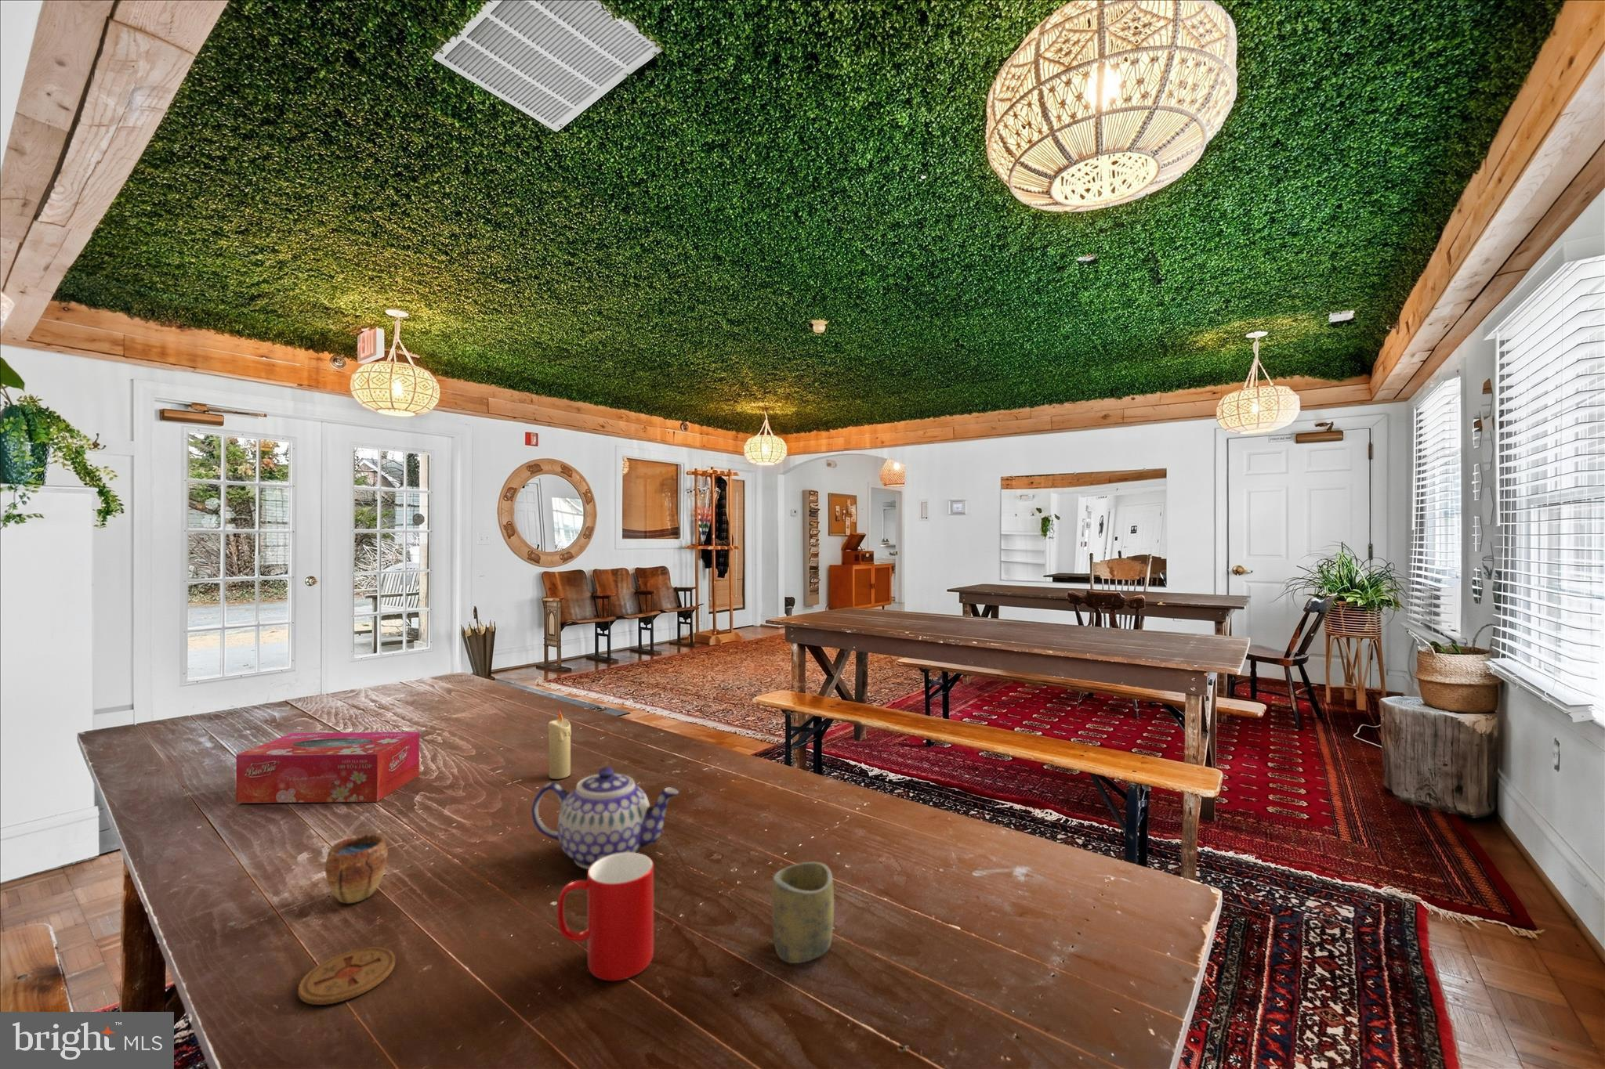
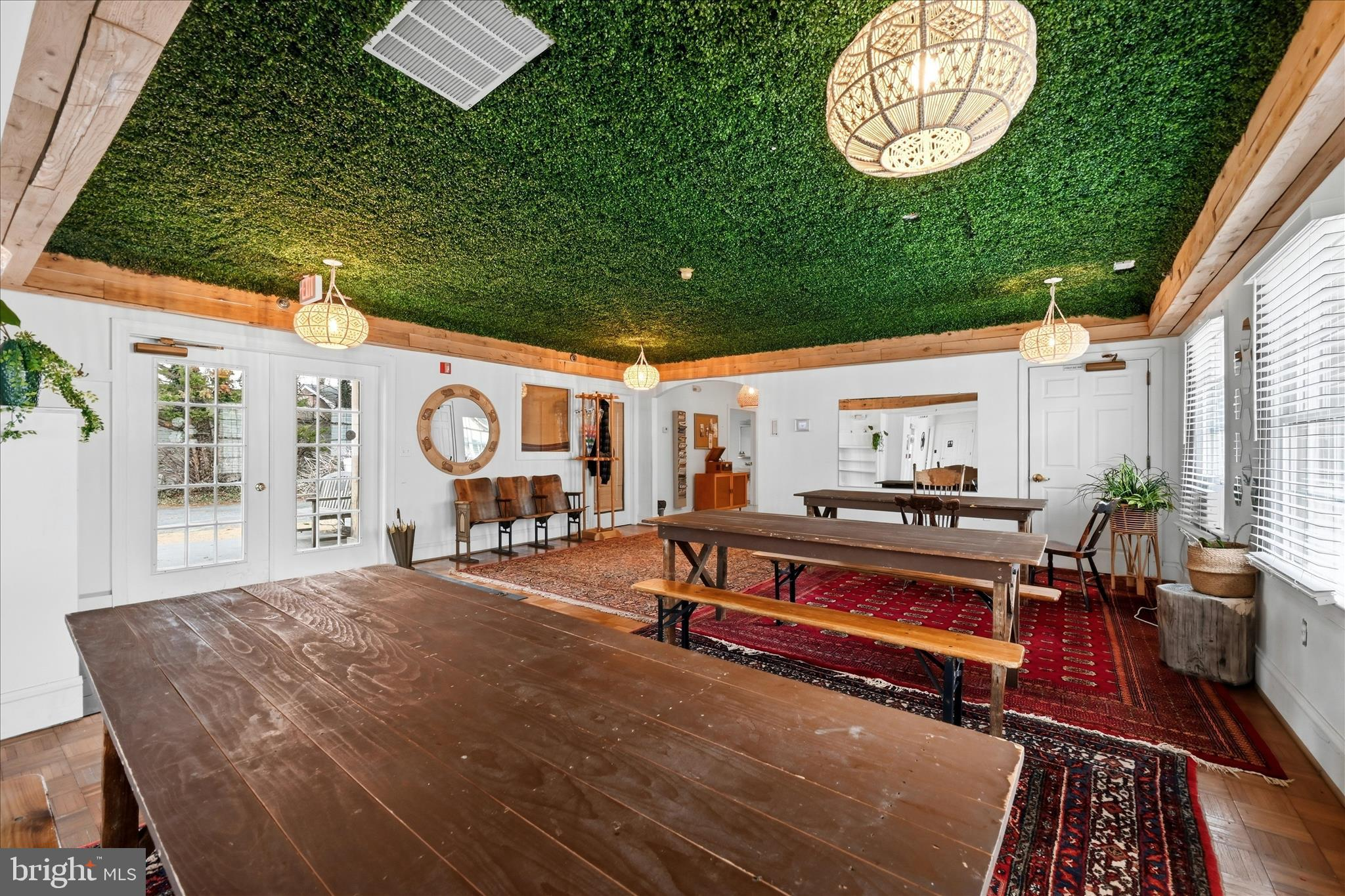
- candle (560, 742)
- cup (609, 912)
- candle (357, 870)
- coaster (348, 975)
- tissue box (332, 765)
- teapot (605, 811)
- cup (802, 910)
